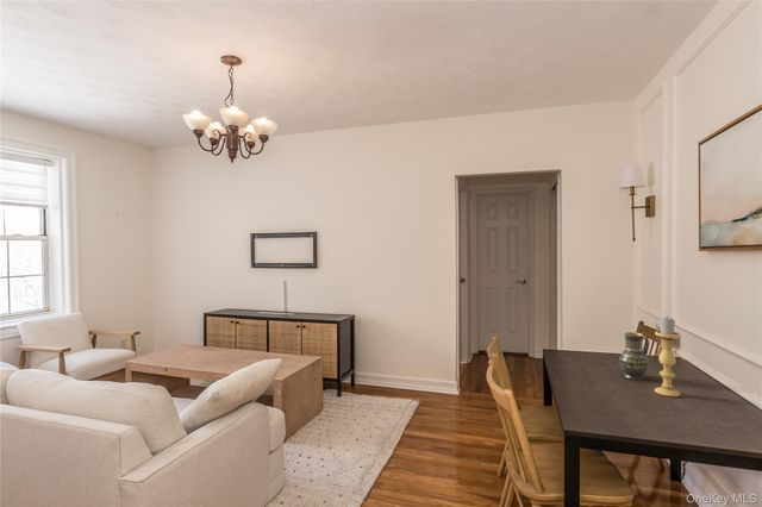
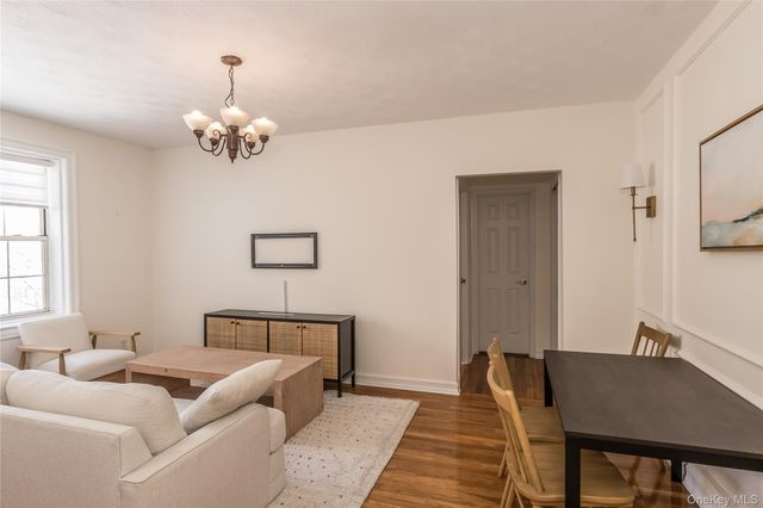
- candle holder (667, 353)
- vase (633, 355)
